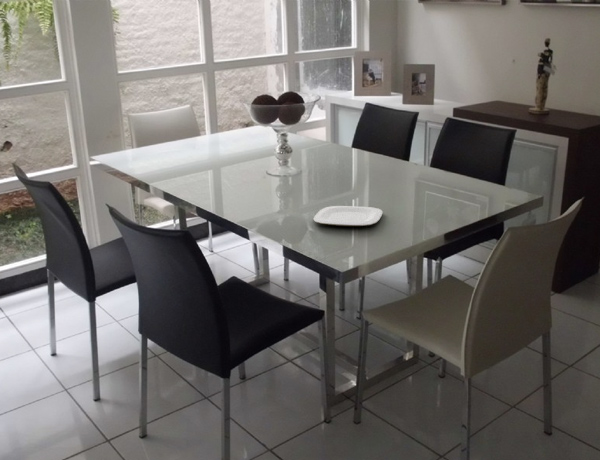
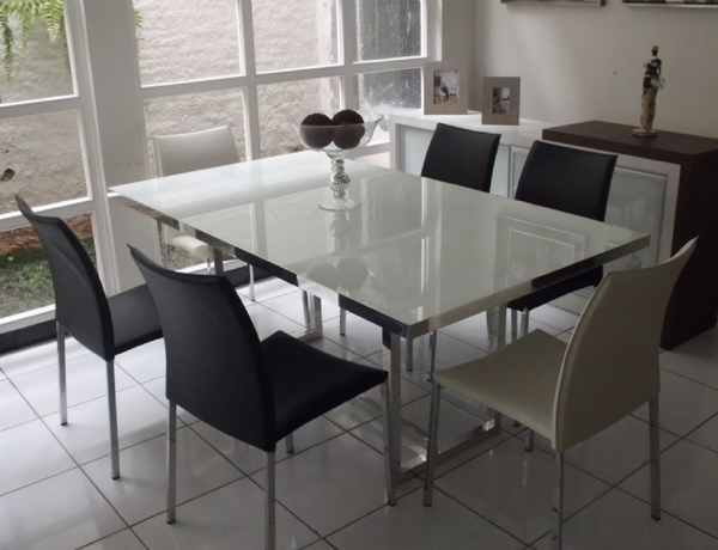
- plate (348, 216)
